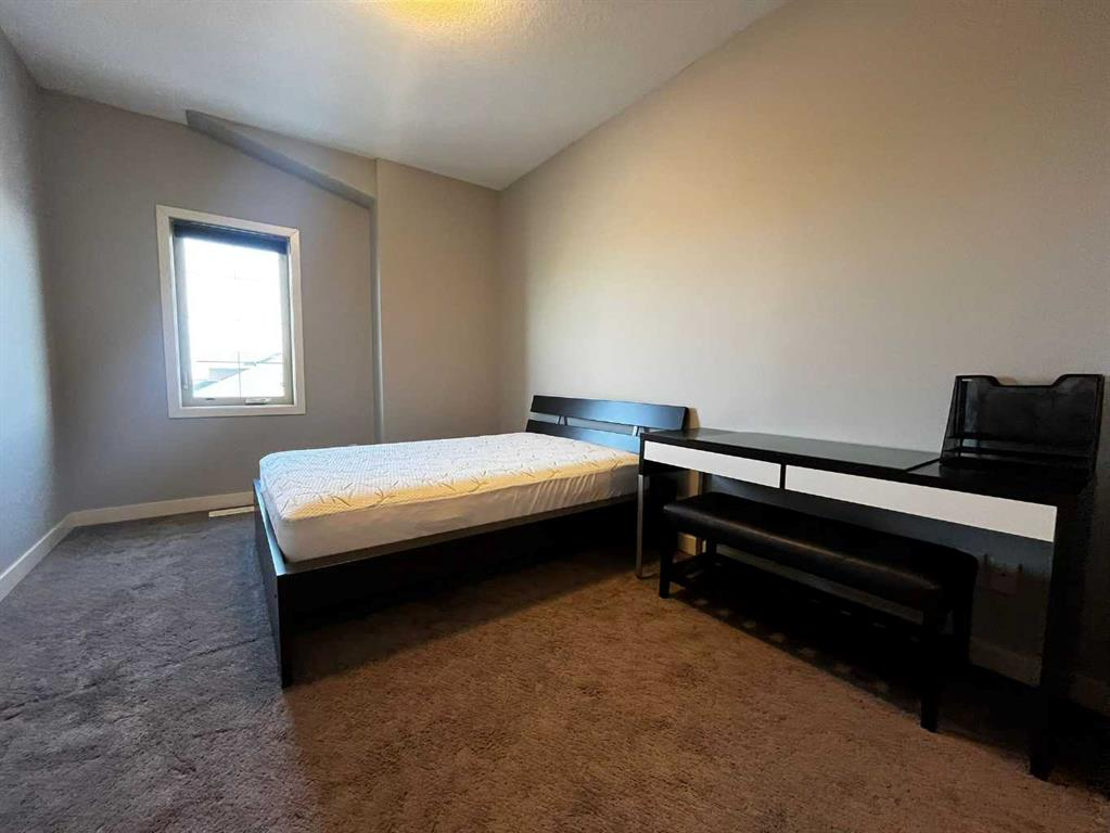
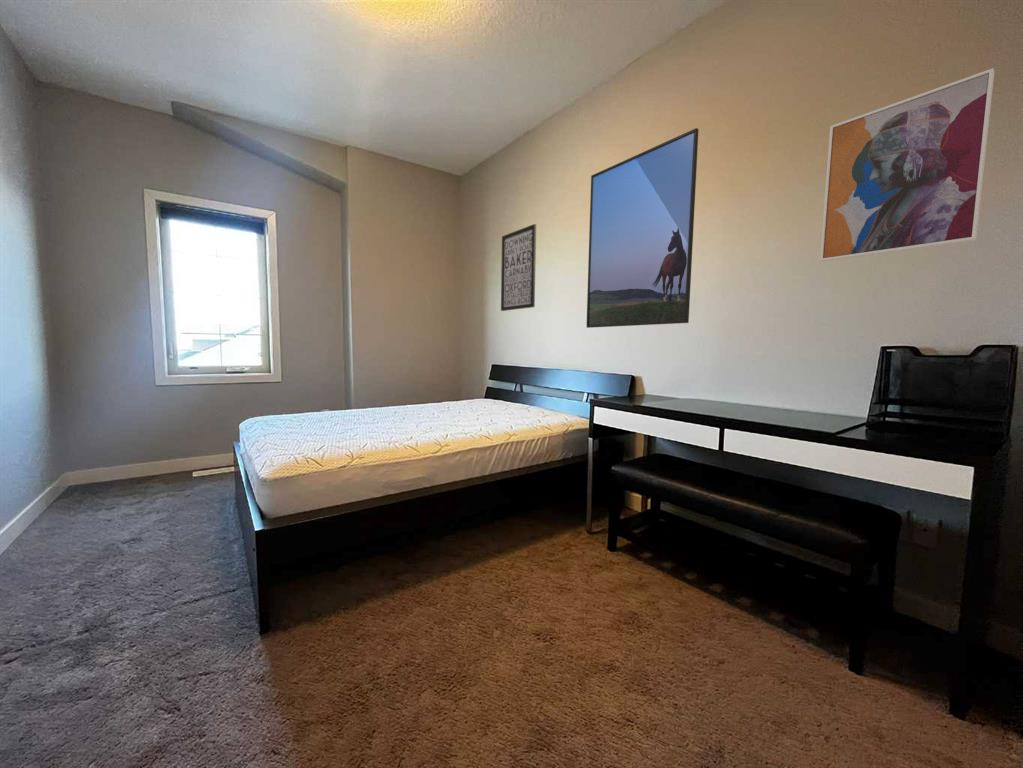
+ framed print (634, 241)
+ wall art (896, 177)
+ wall art (517, 270)
